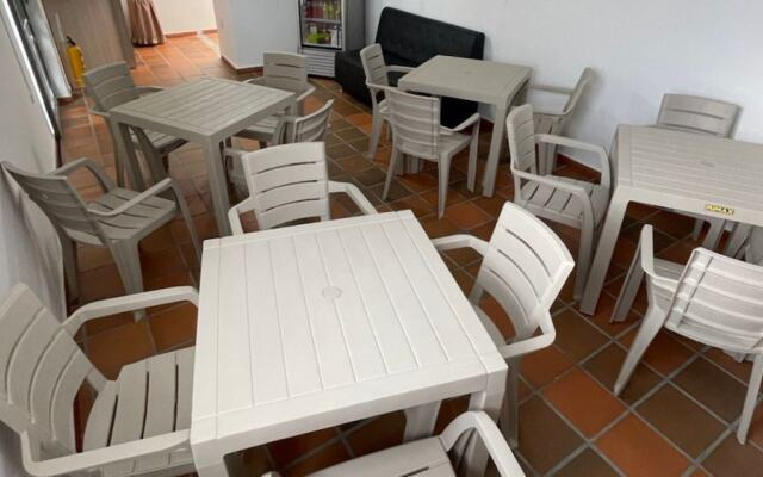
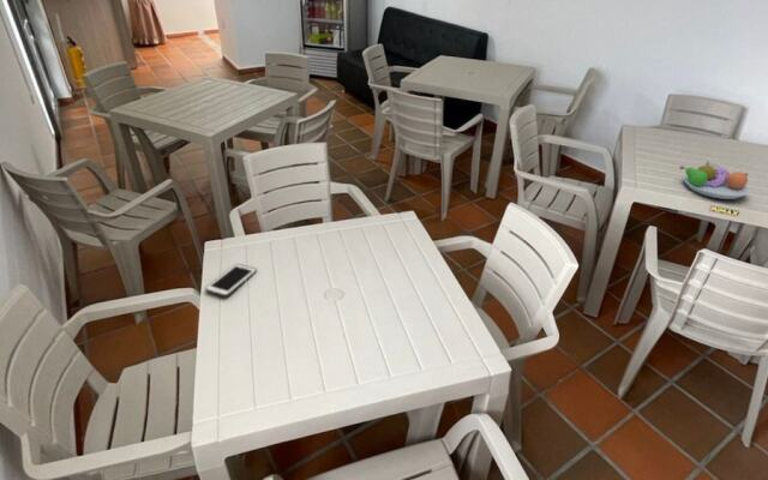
+ cell phone (232, 280)
+ fruit bowl (715, 178)
